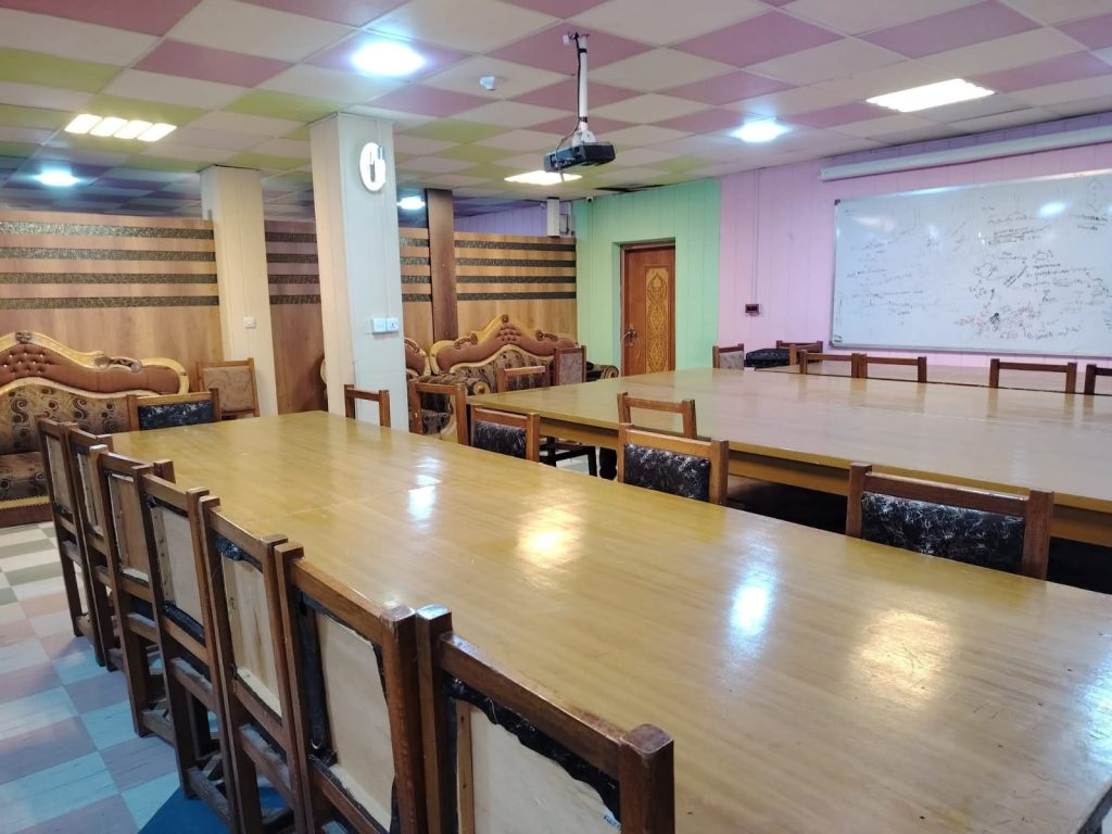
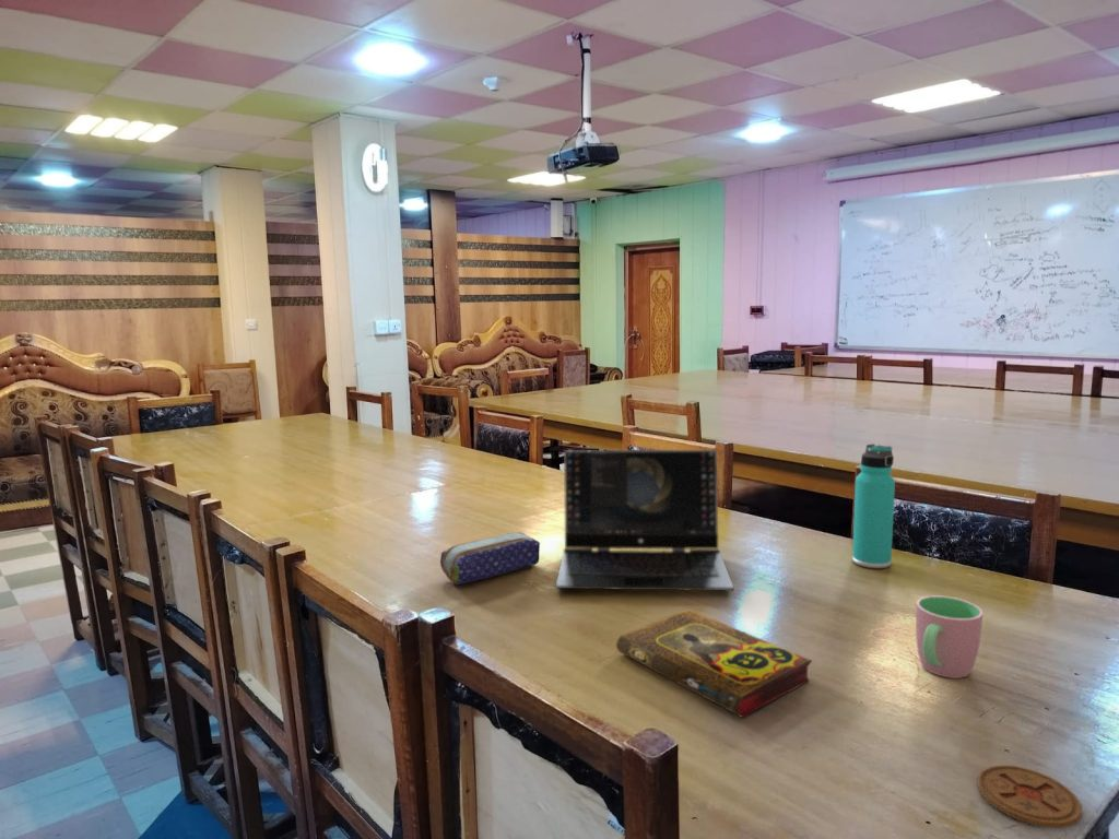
+ cup (943, 640)
+ laptop (641, 517)
+ coaster (1027, 794)
+ thermos bottle (873, 504)
+ pencil case (490, 556)
+ book (709, 657)
